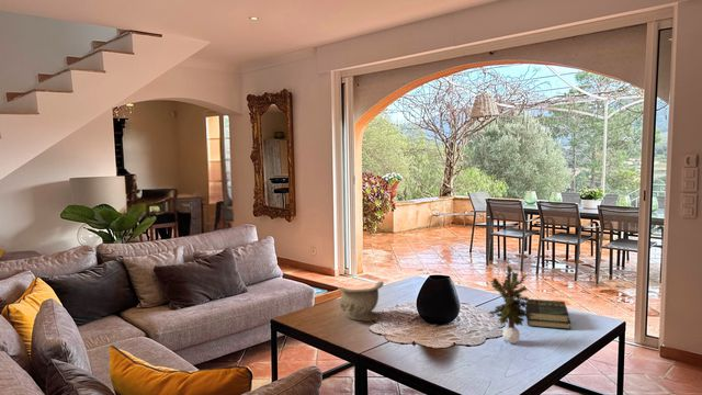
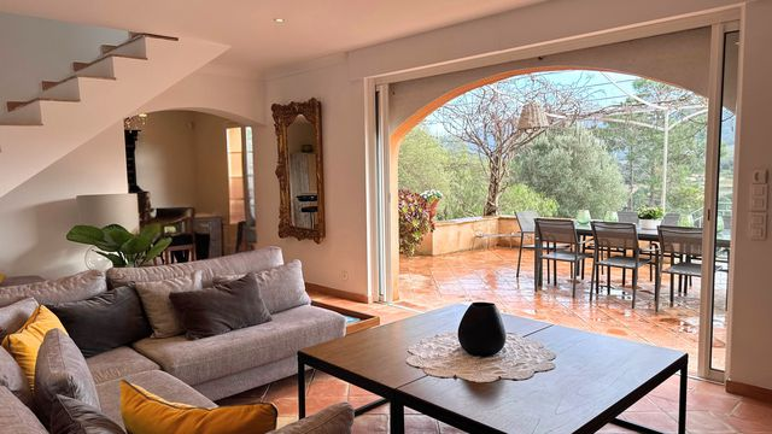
- book (546, 313)
- potted plant (510, 305)
- decorative bowl (360, 301)
